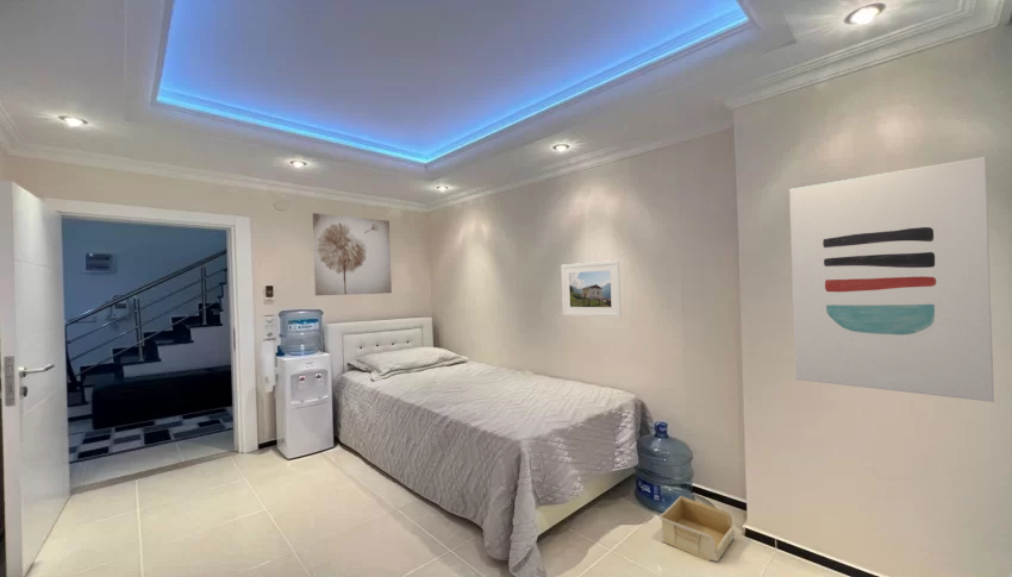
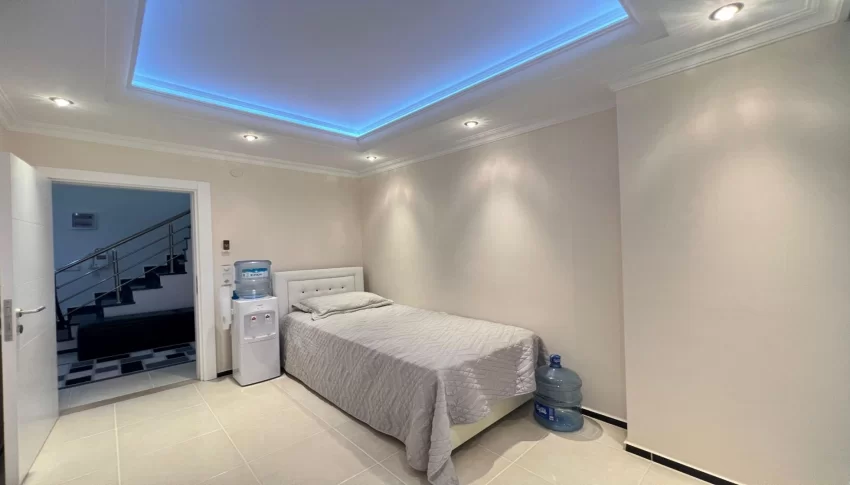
- wall art (354, 256)
- storage bin (696, 527)
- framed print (589, 289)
- wall art (879, 282)
